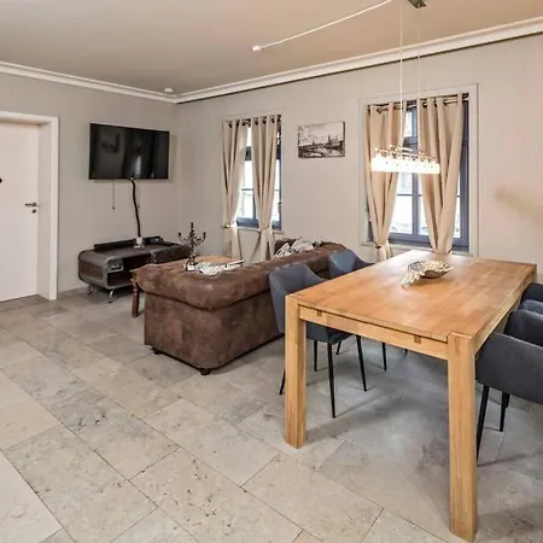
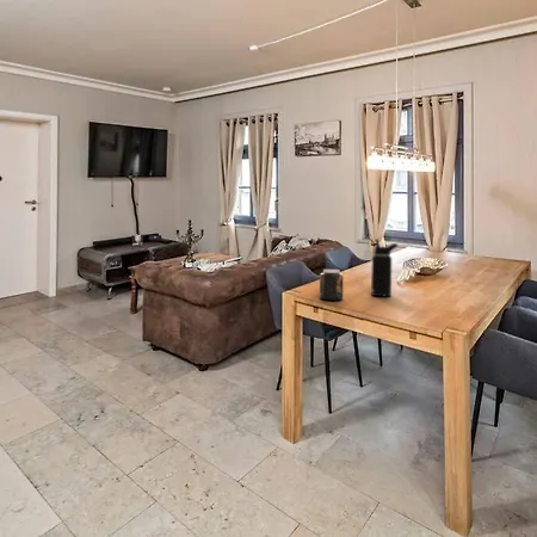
+ water bottle (384, 267)
+ jar (331, 284)
